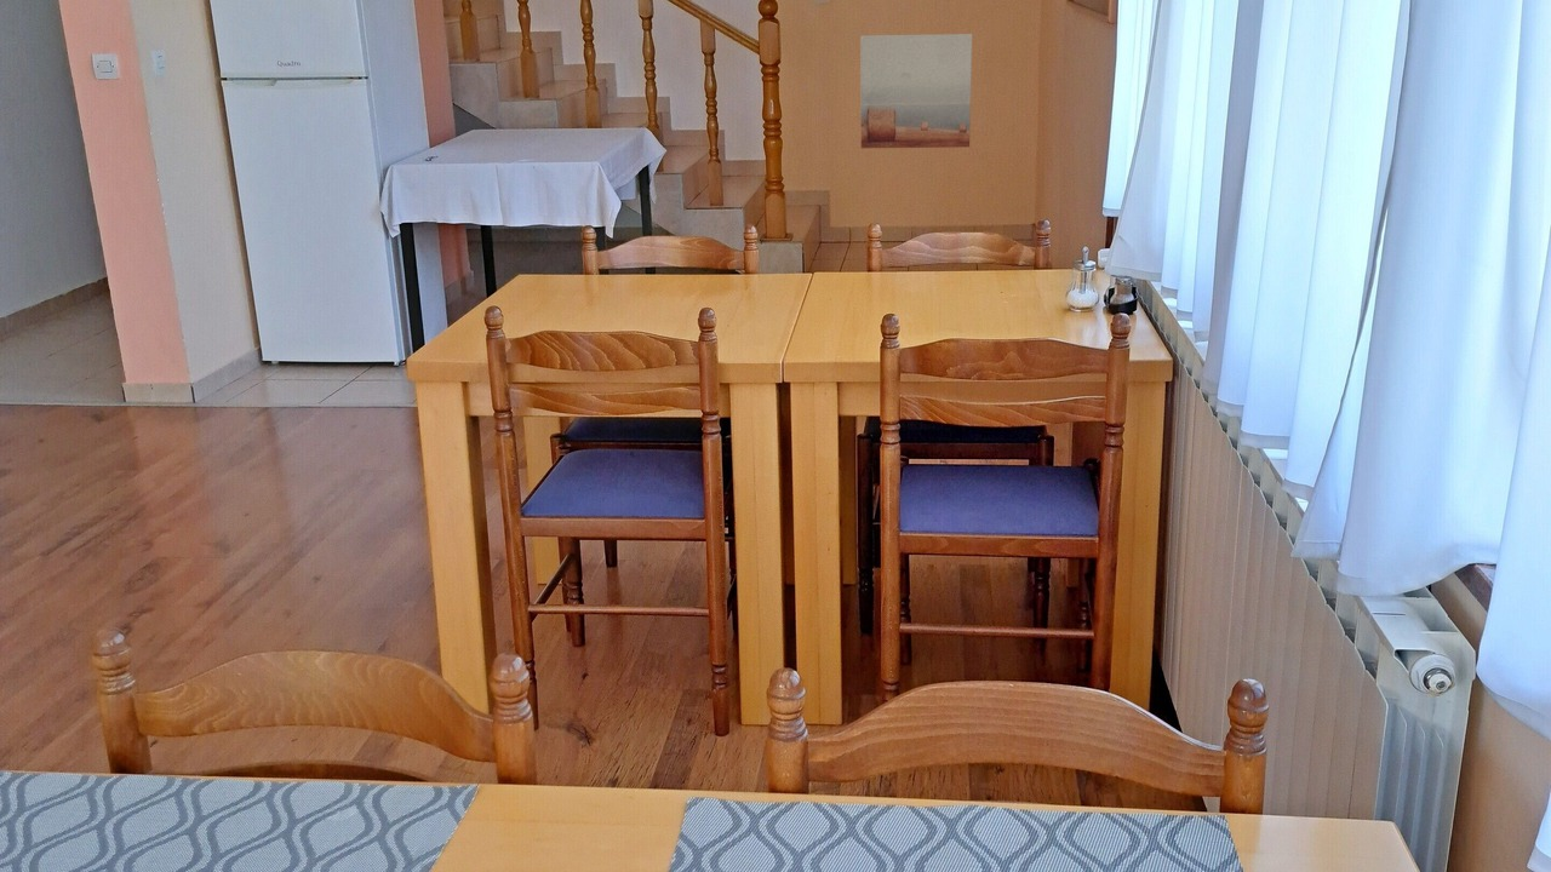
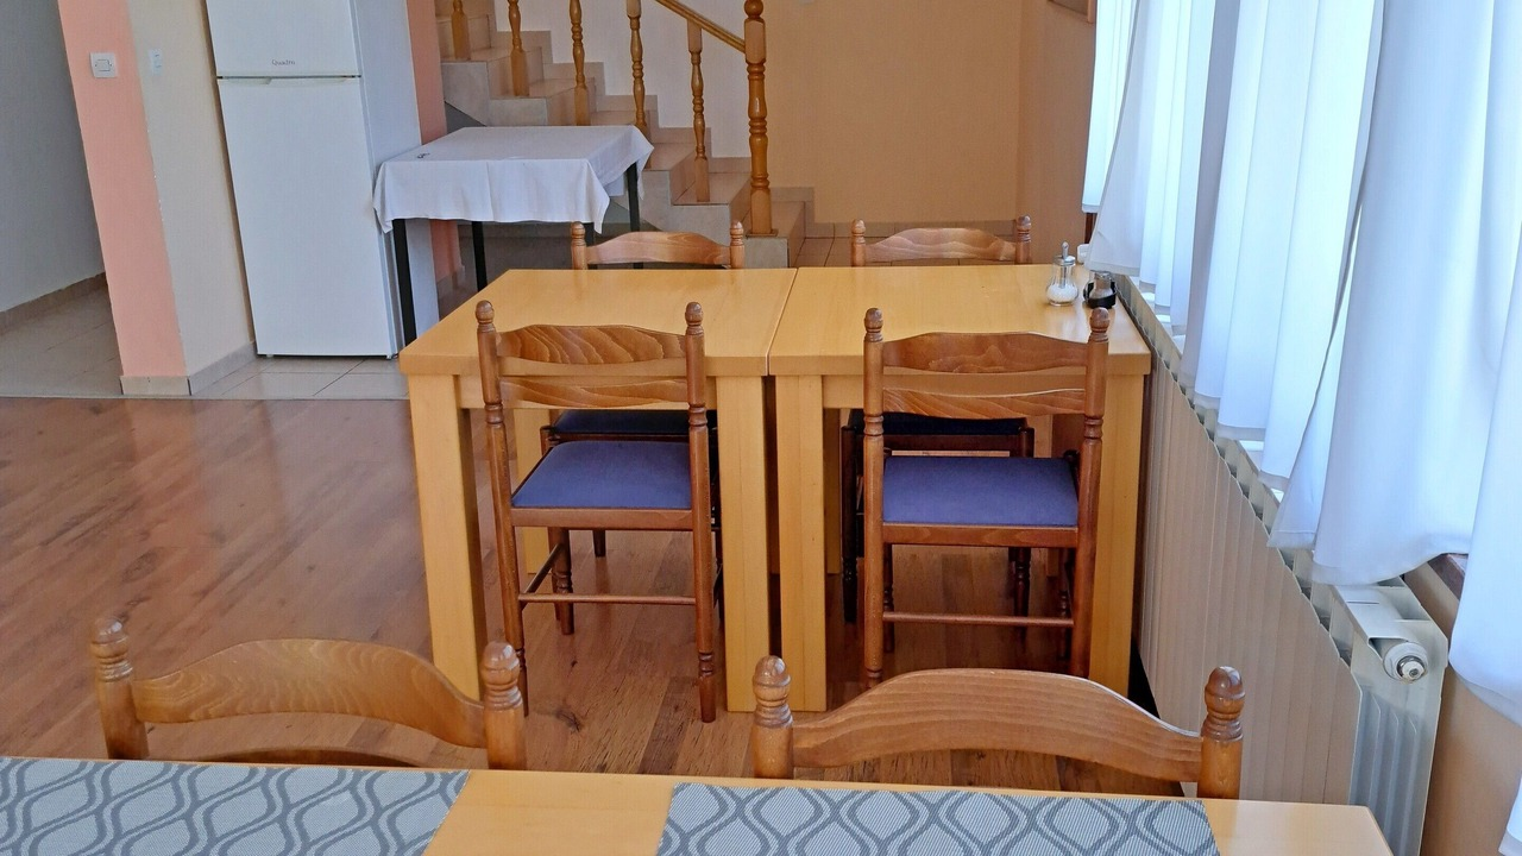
- wall art (915, 91)
